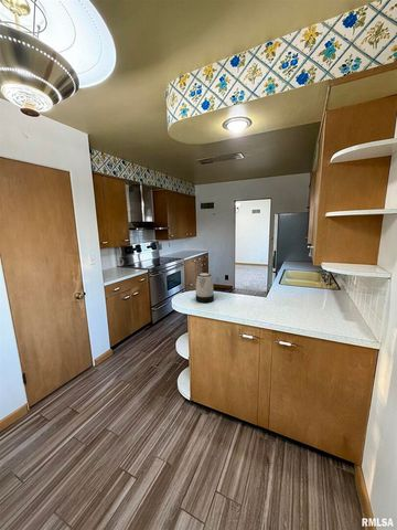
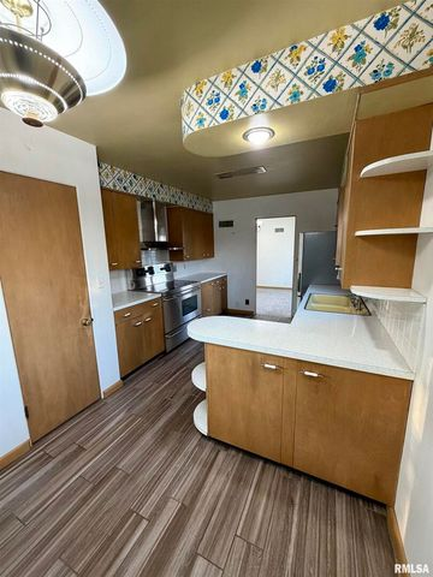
- kettle (205, 285)
